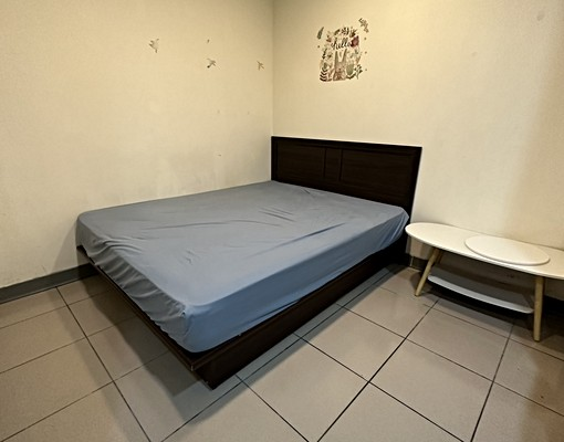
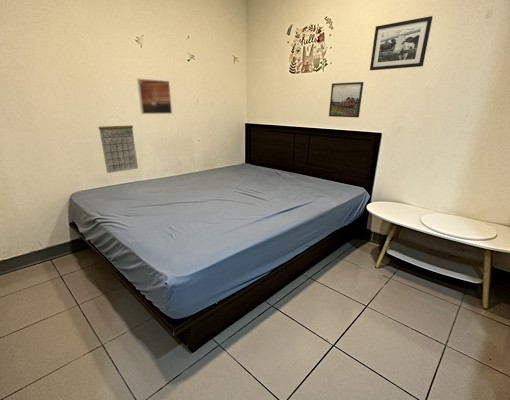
+ picture frame (398, 45)
+ calendar (118, 143)
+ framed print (345, 100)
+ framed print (155, 97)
